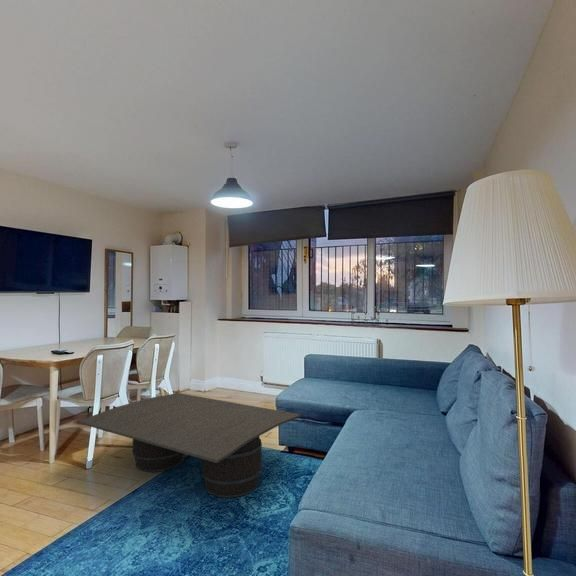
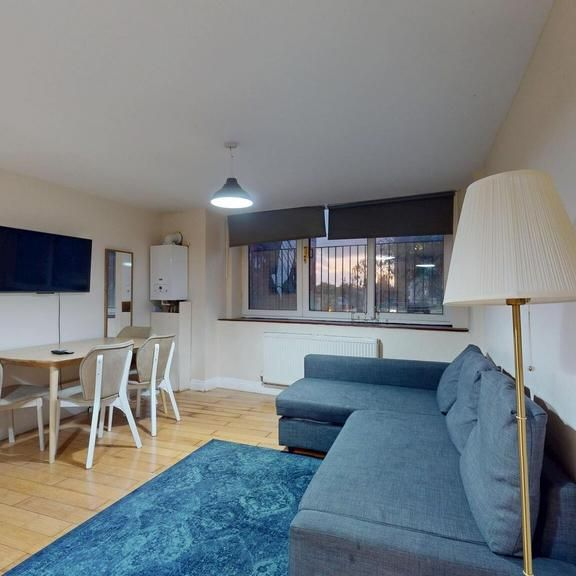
- coffee table (191, 440)
